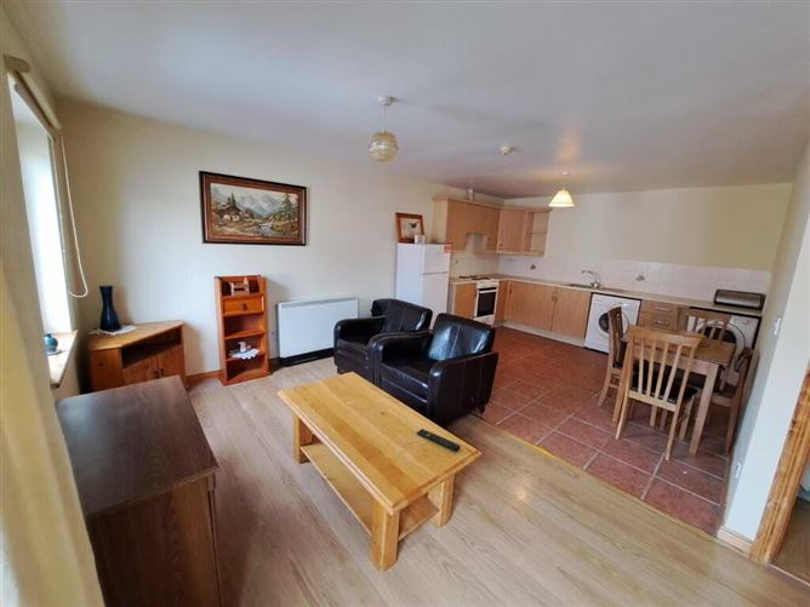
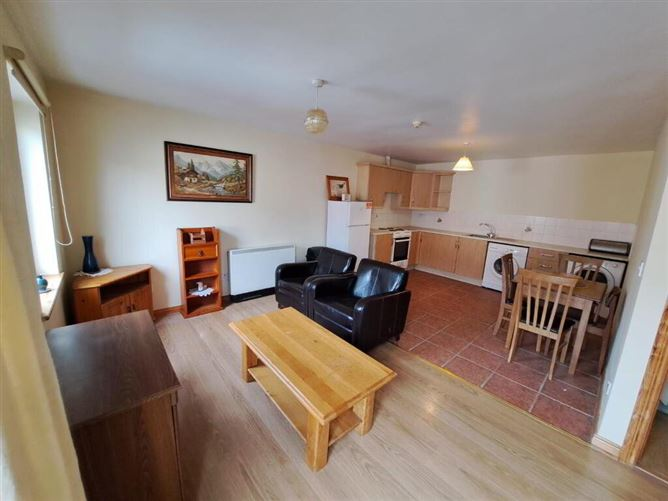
- remote control (438, 440)
